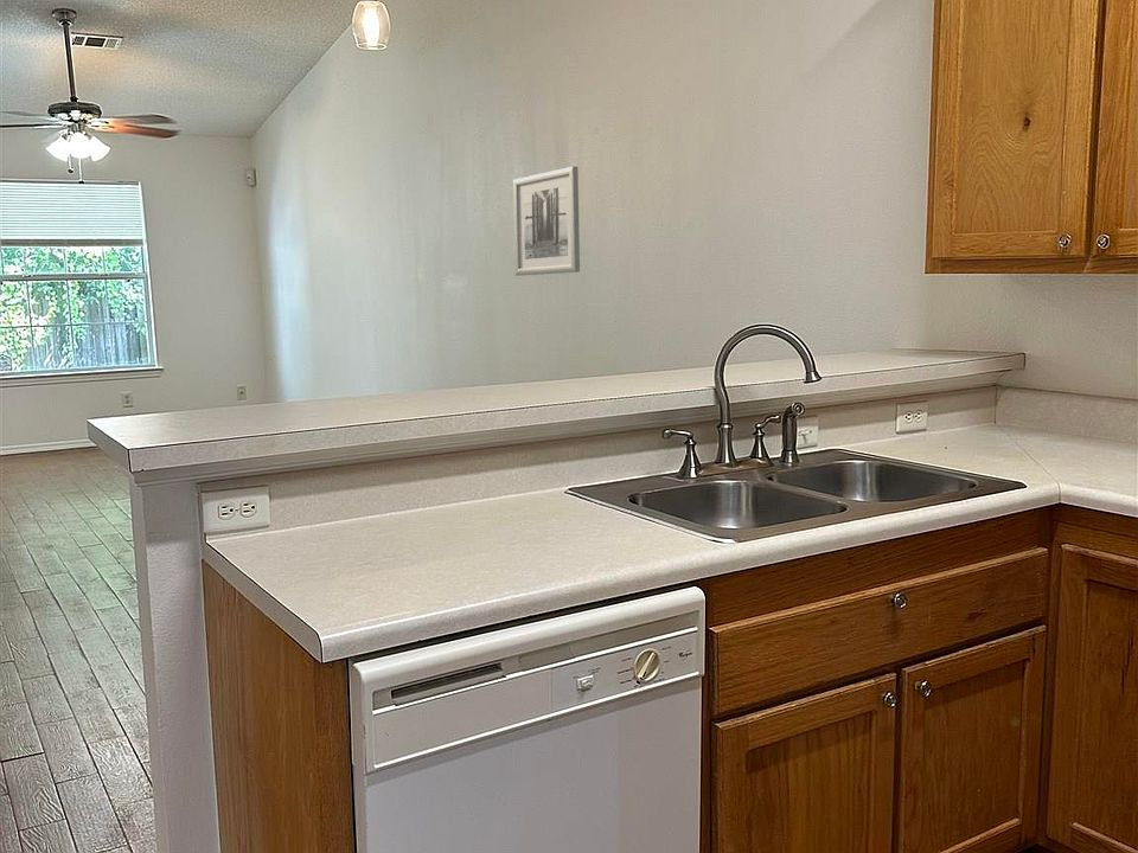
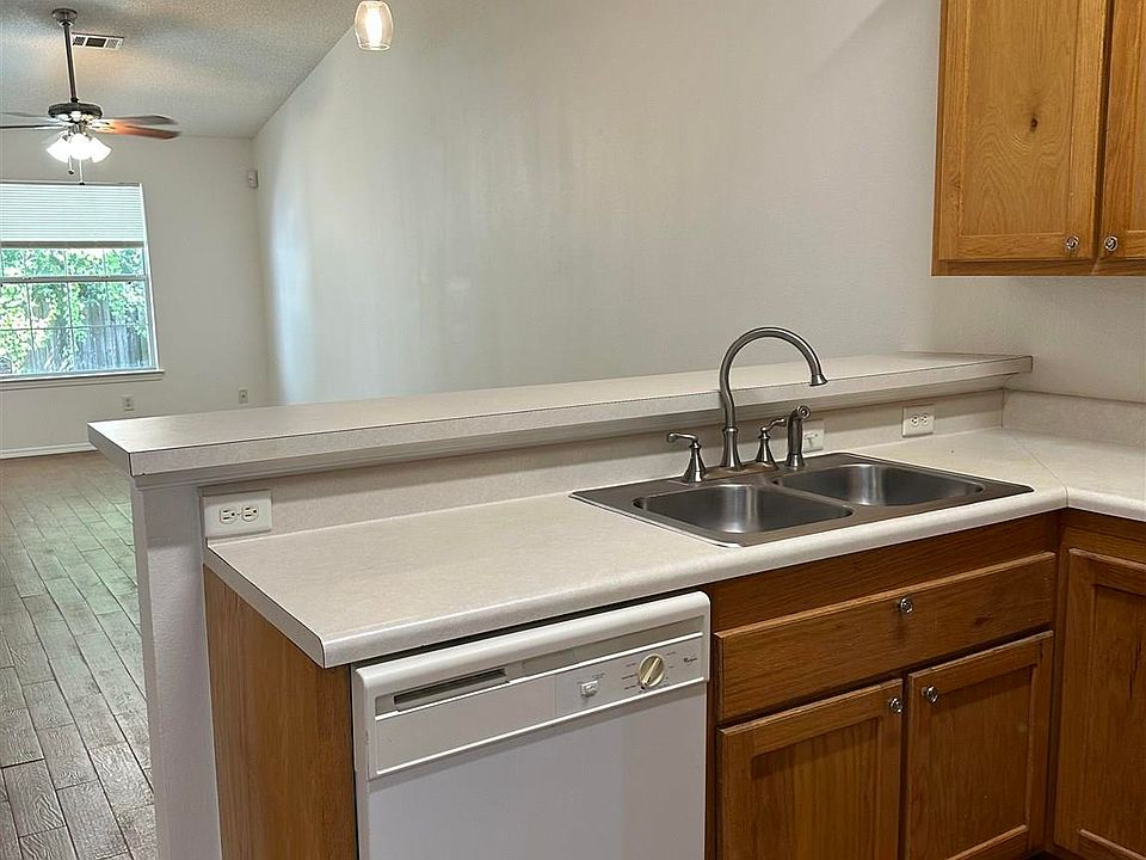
- wall art (544, 224)
